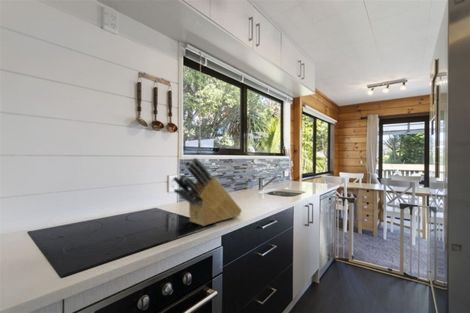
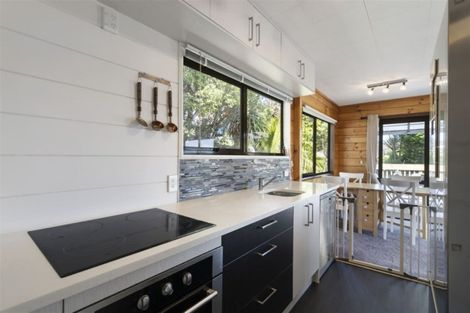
- knife block (209, 189)
